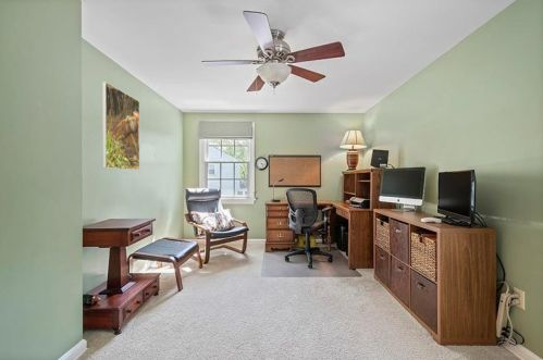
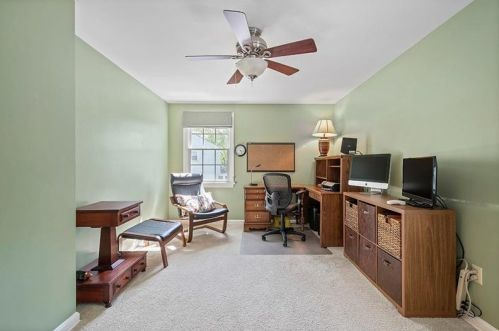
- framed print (123, 131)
